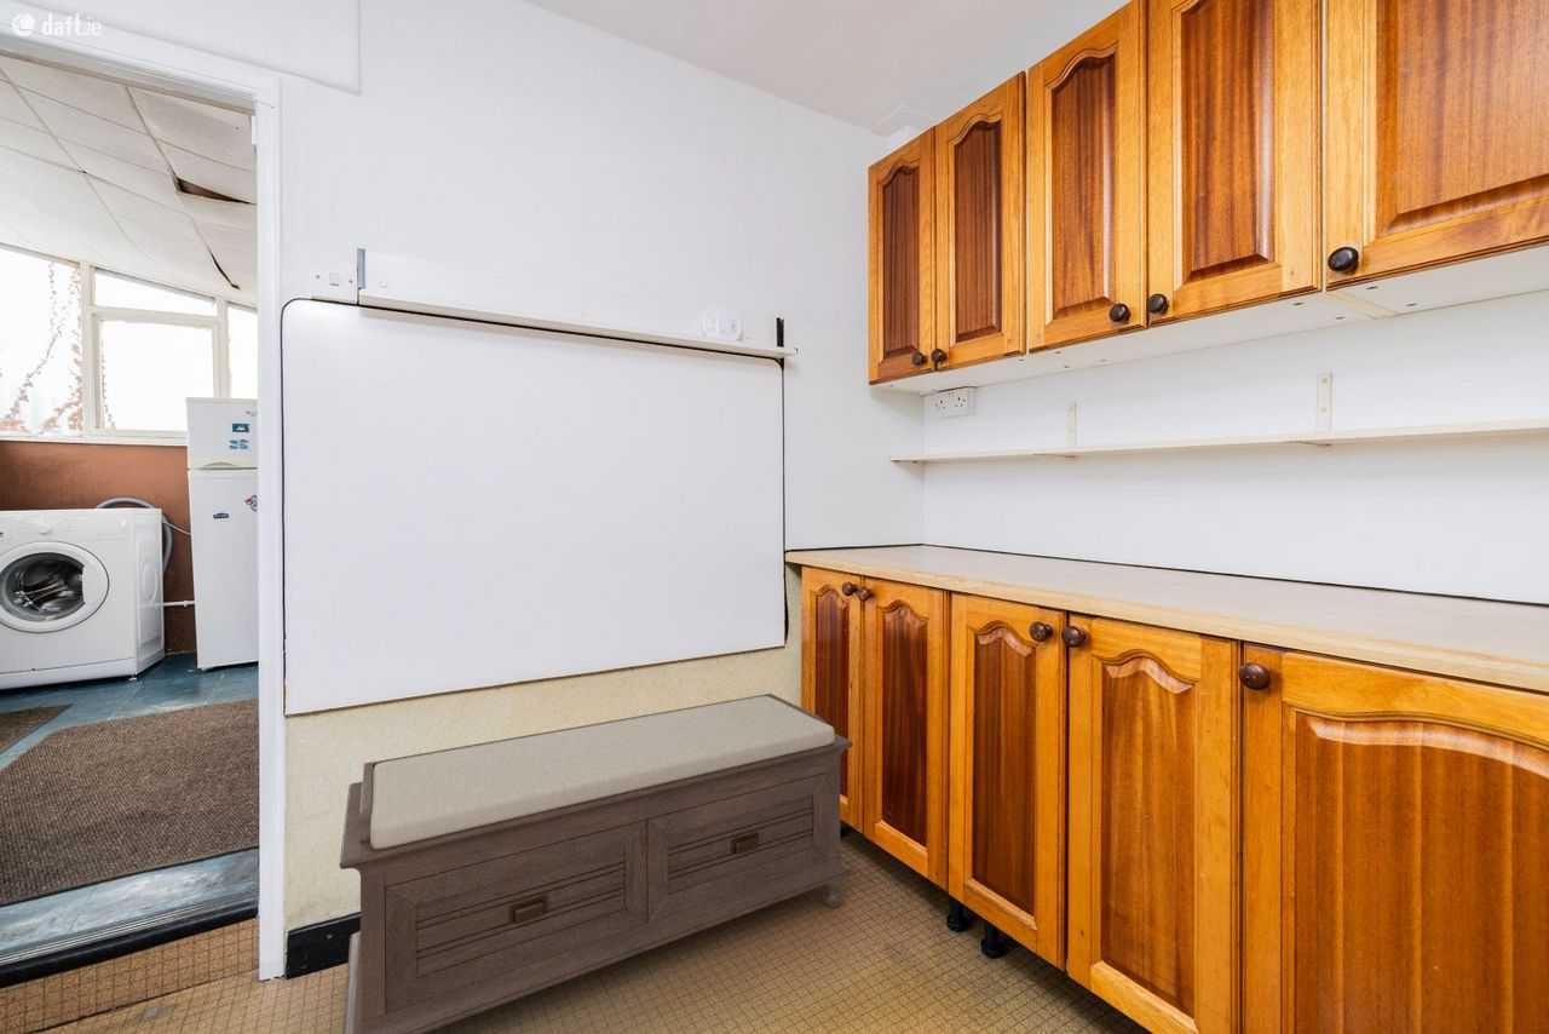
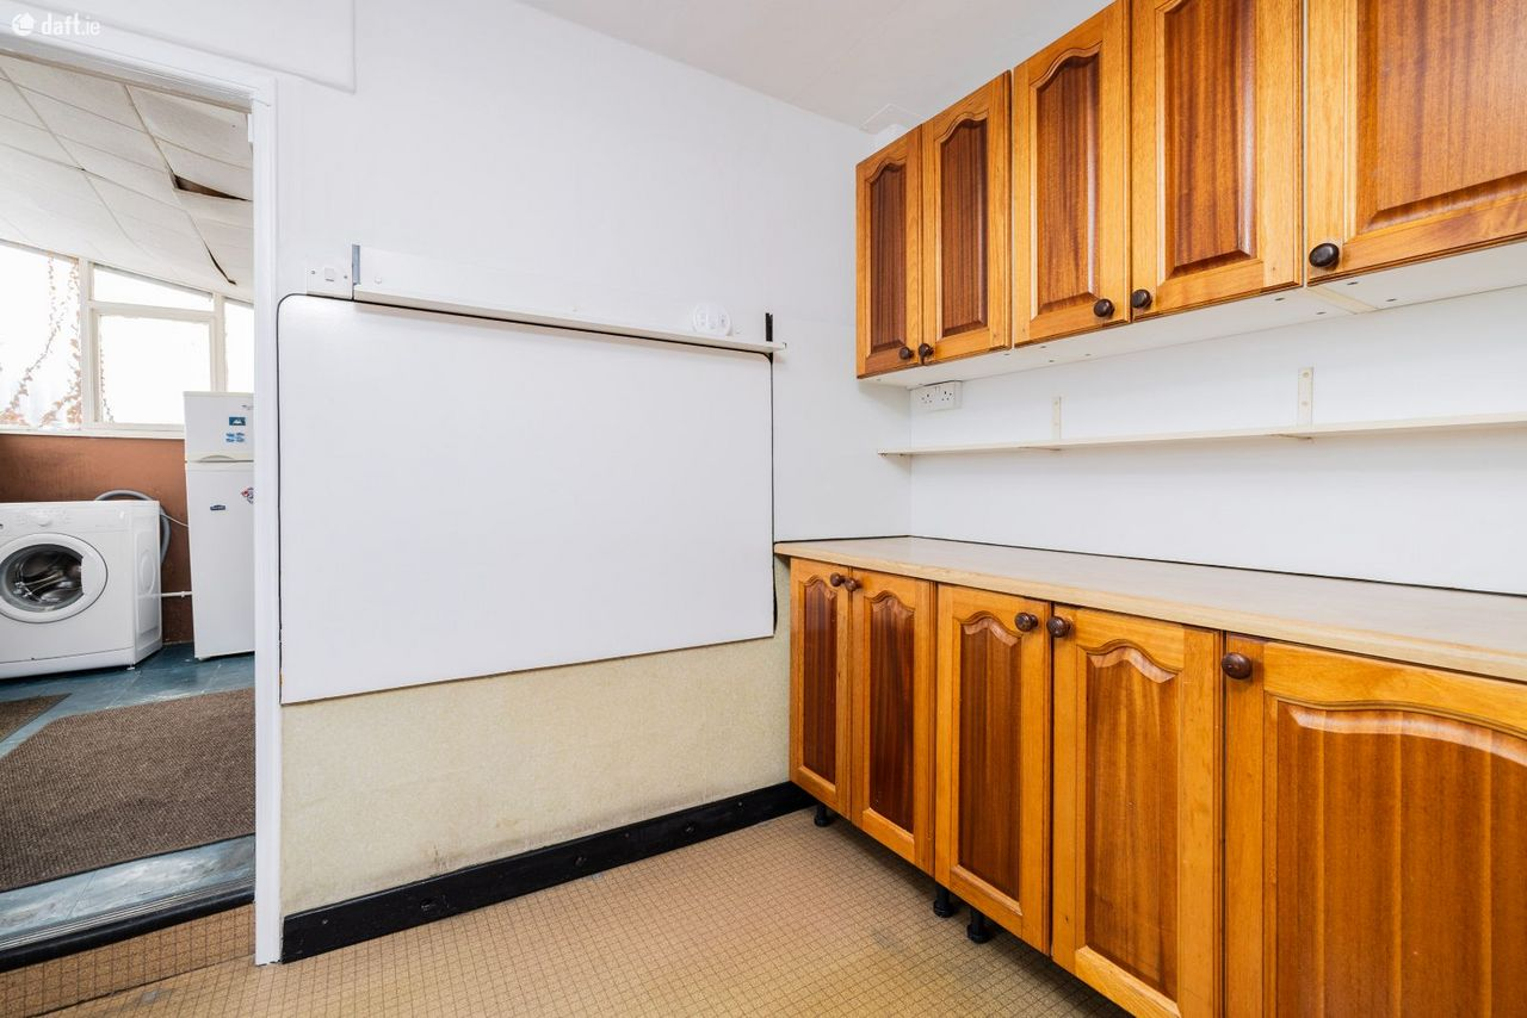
- bench (622, 840)
